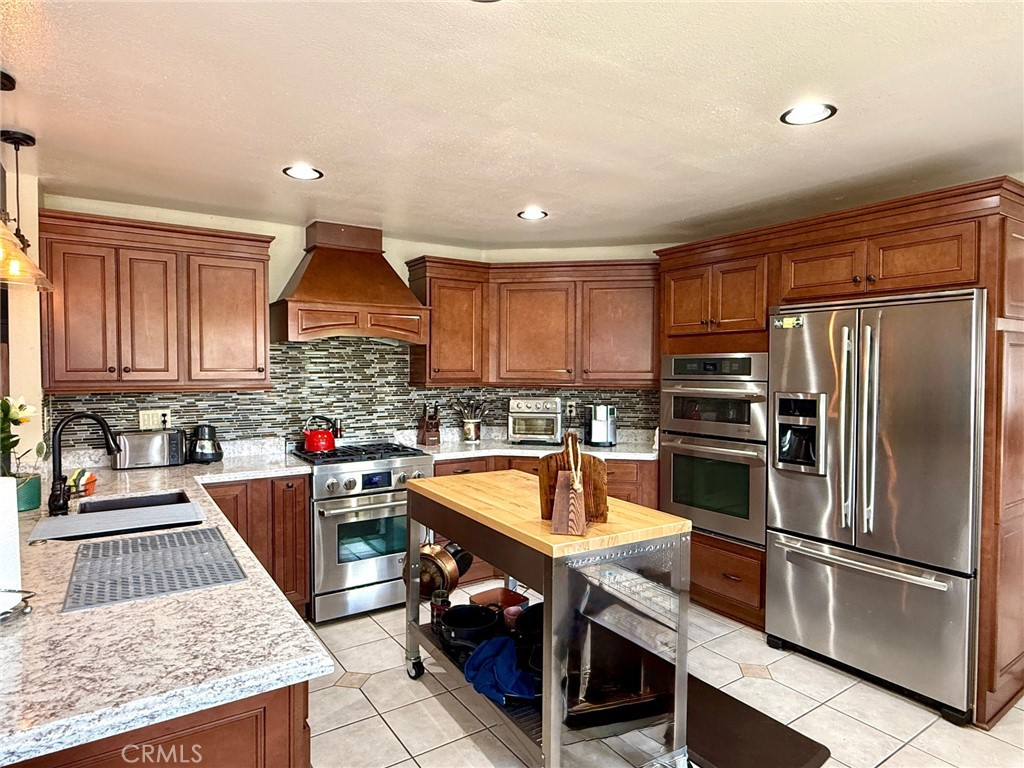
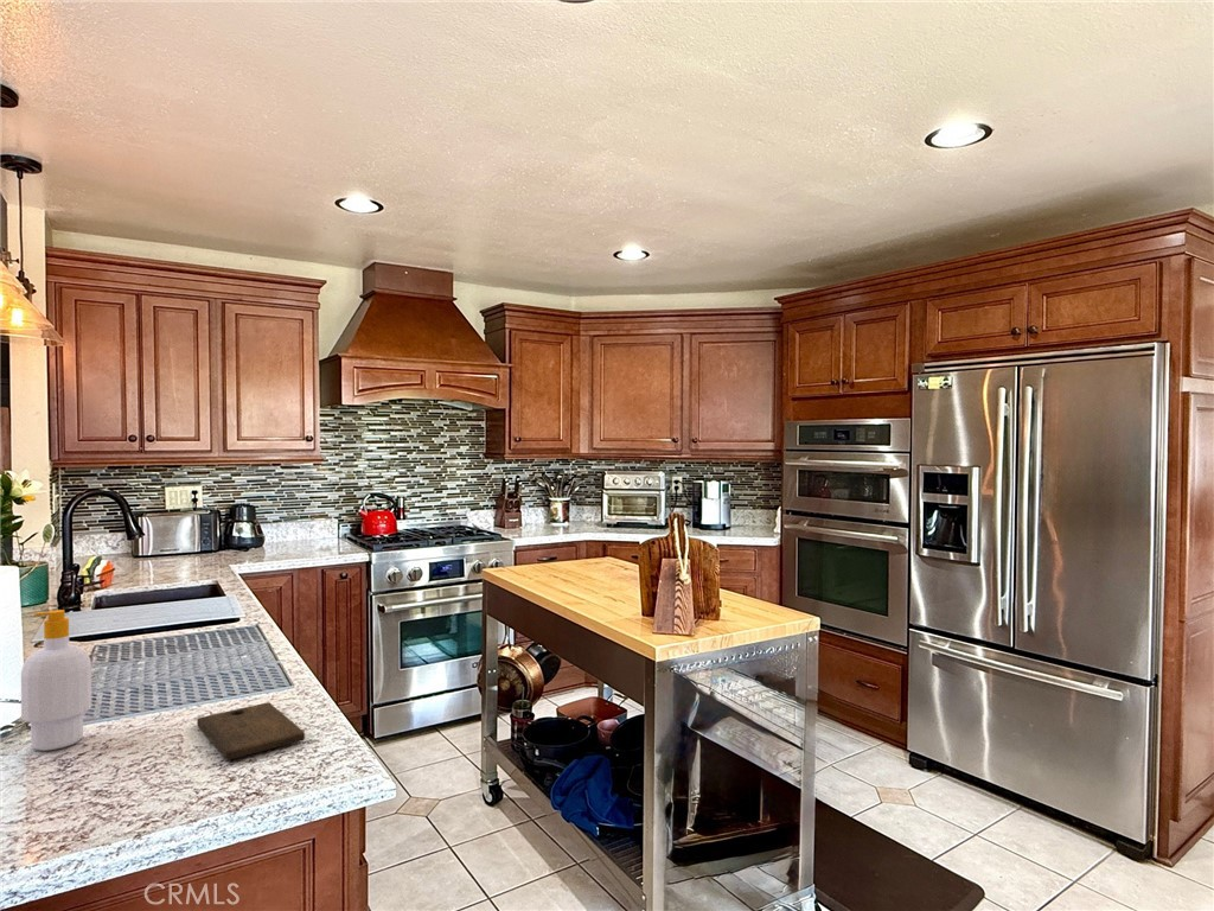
+ cutting board (249, 728)
+ soap bottle (57, 676)
